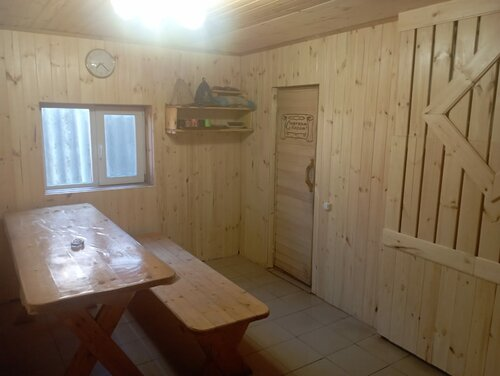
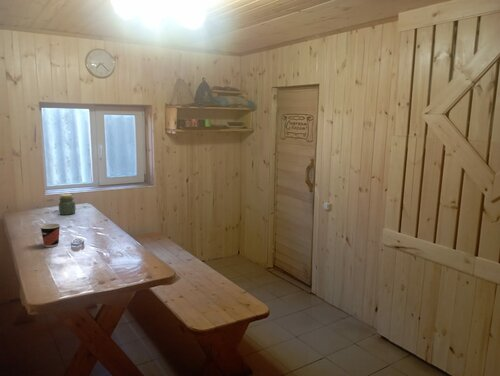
+ cup (50, 235)
+ jar (66, 204)
